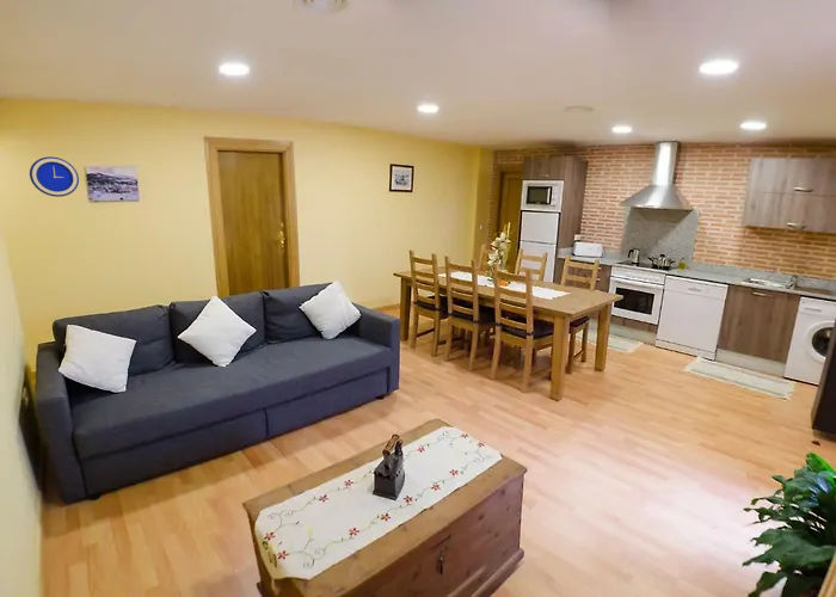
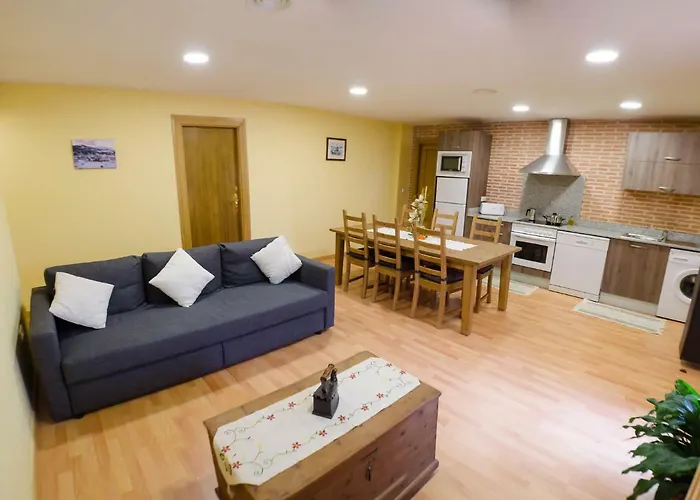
- wall clock (54, 177)
